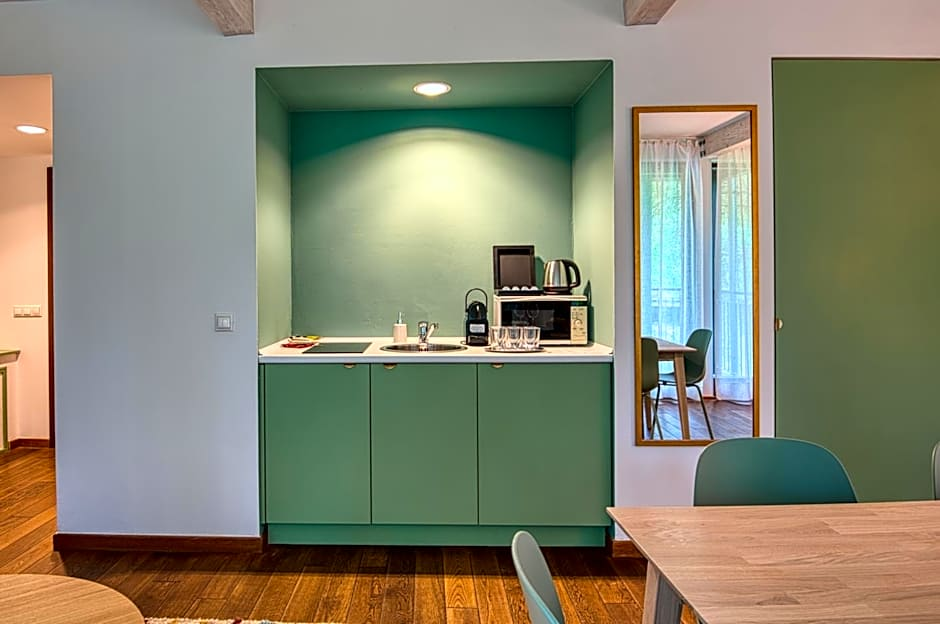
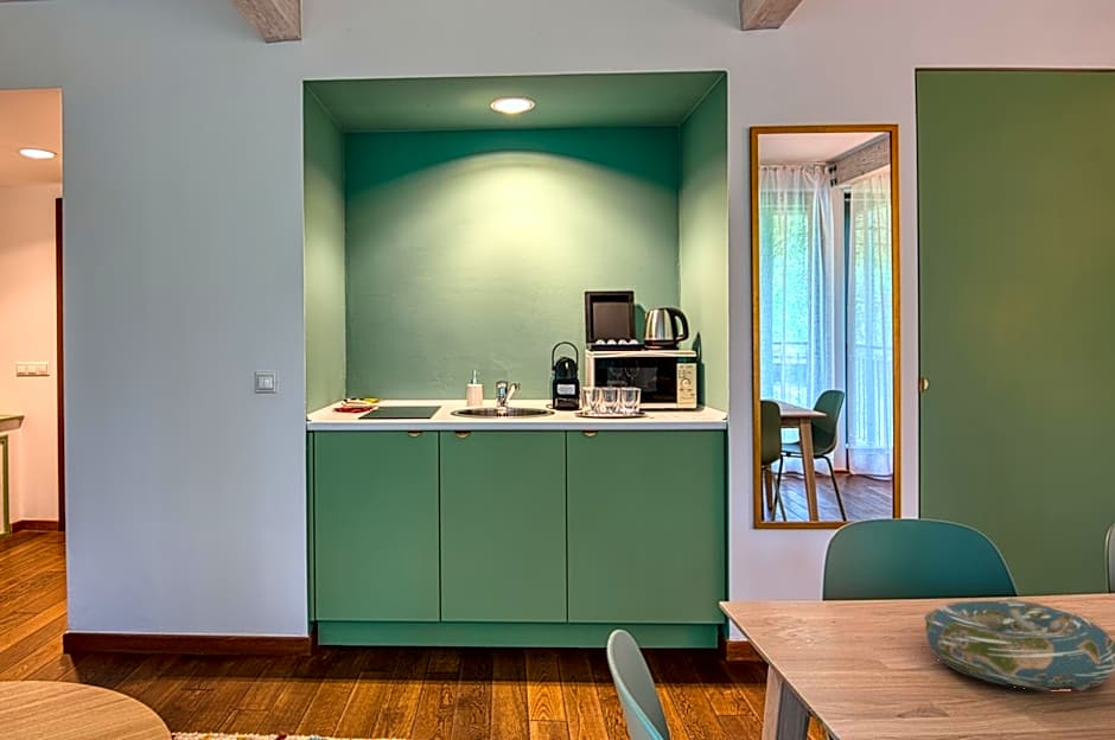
+ decorative bowl (1017, 640)
